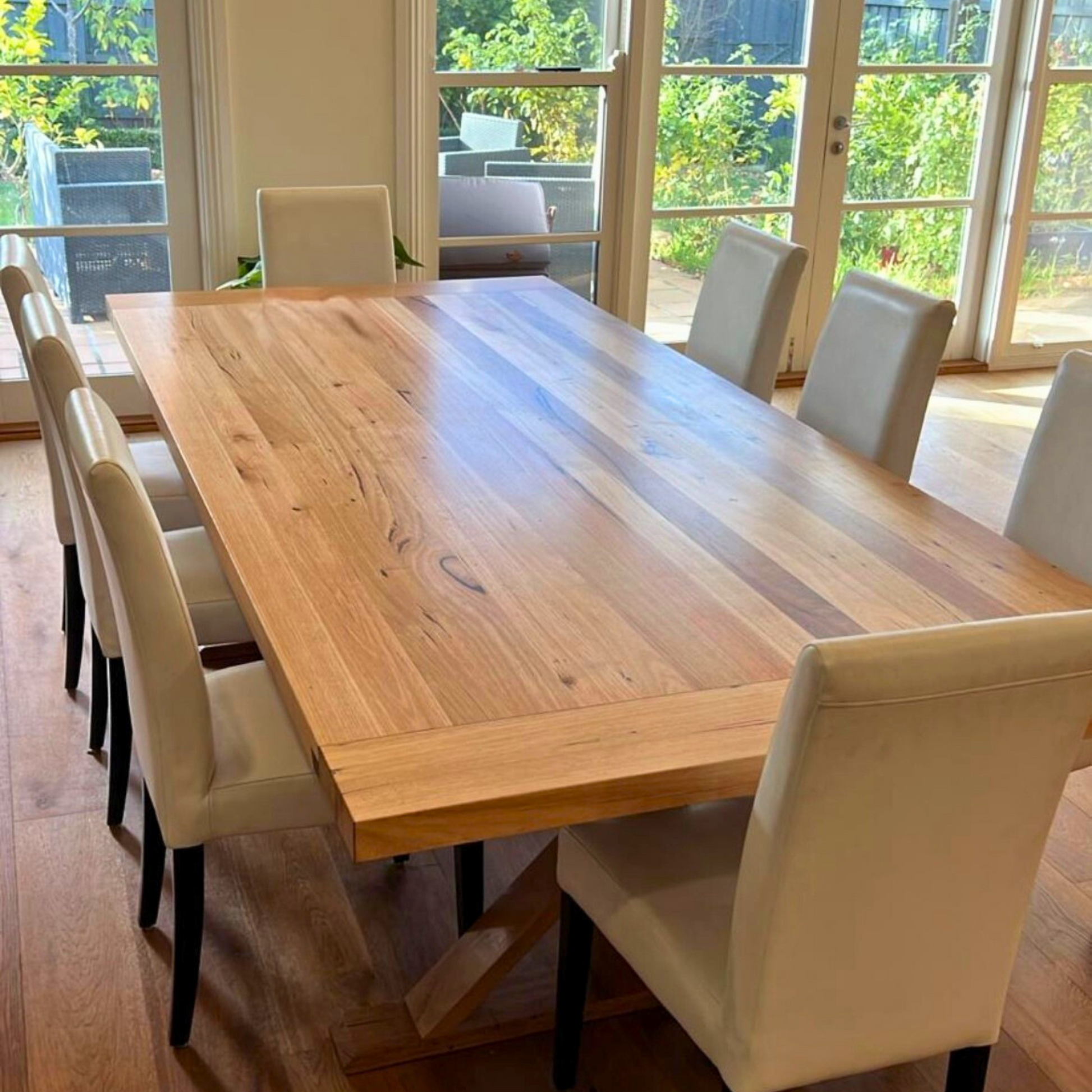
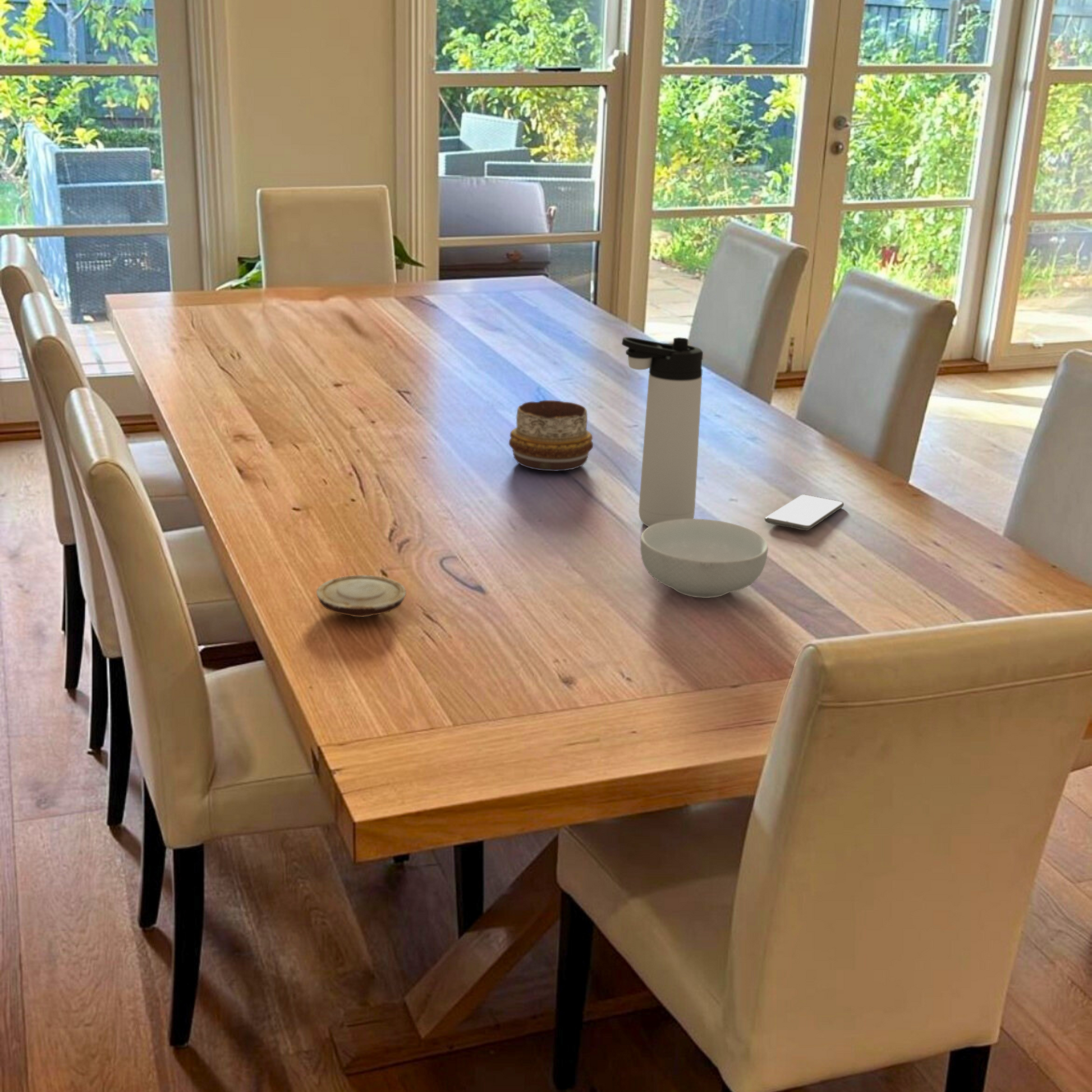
+ decorative bowl (551, 436)
+ wood slice (361, 599)
+ thermos bottle (658, 433)
+ cereal bowl (702, 563)
+ smartphone (805, 512)
